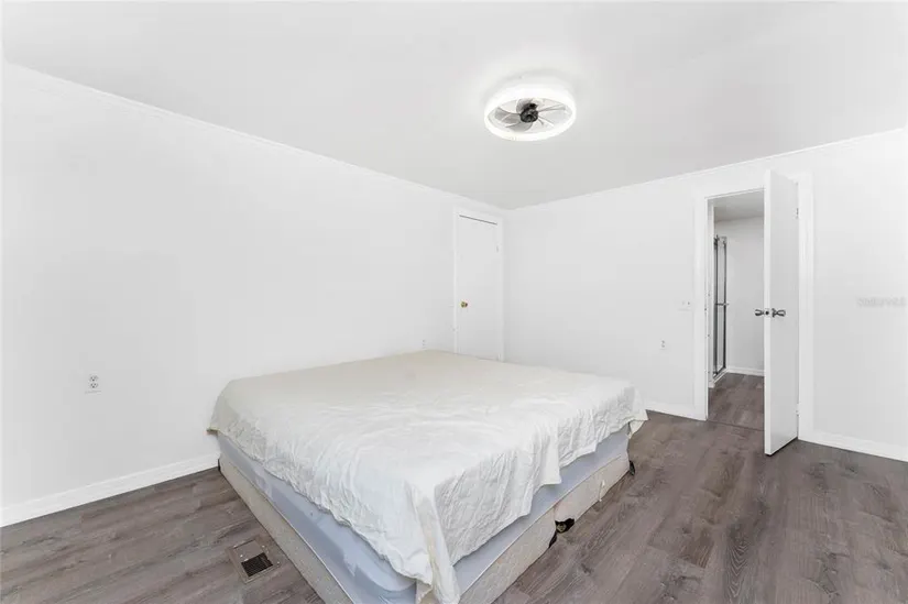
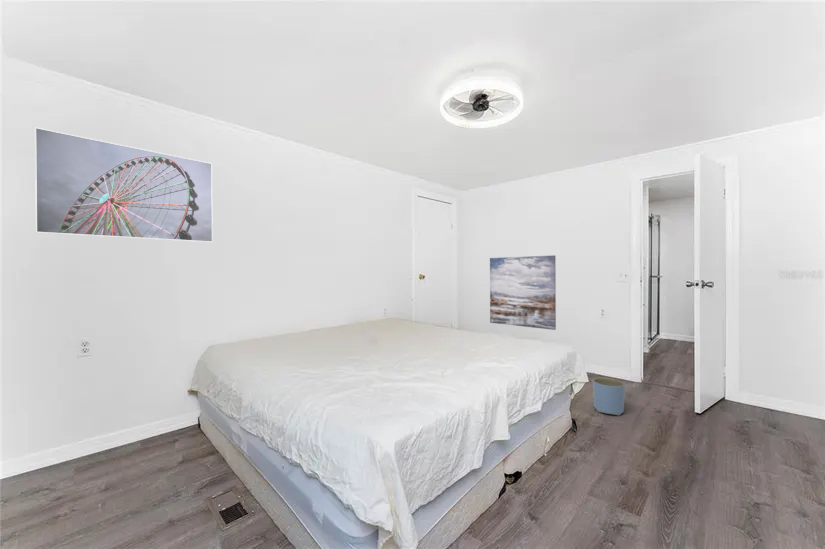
+ wall art (520, 291)
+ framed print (136, 193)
+ planter (608, 396)
